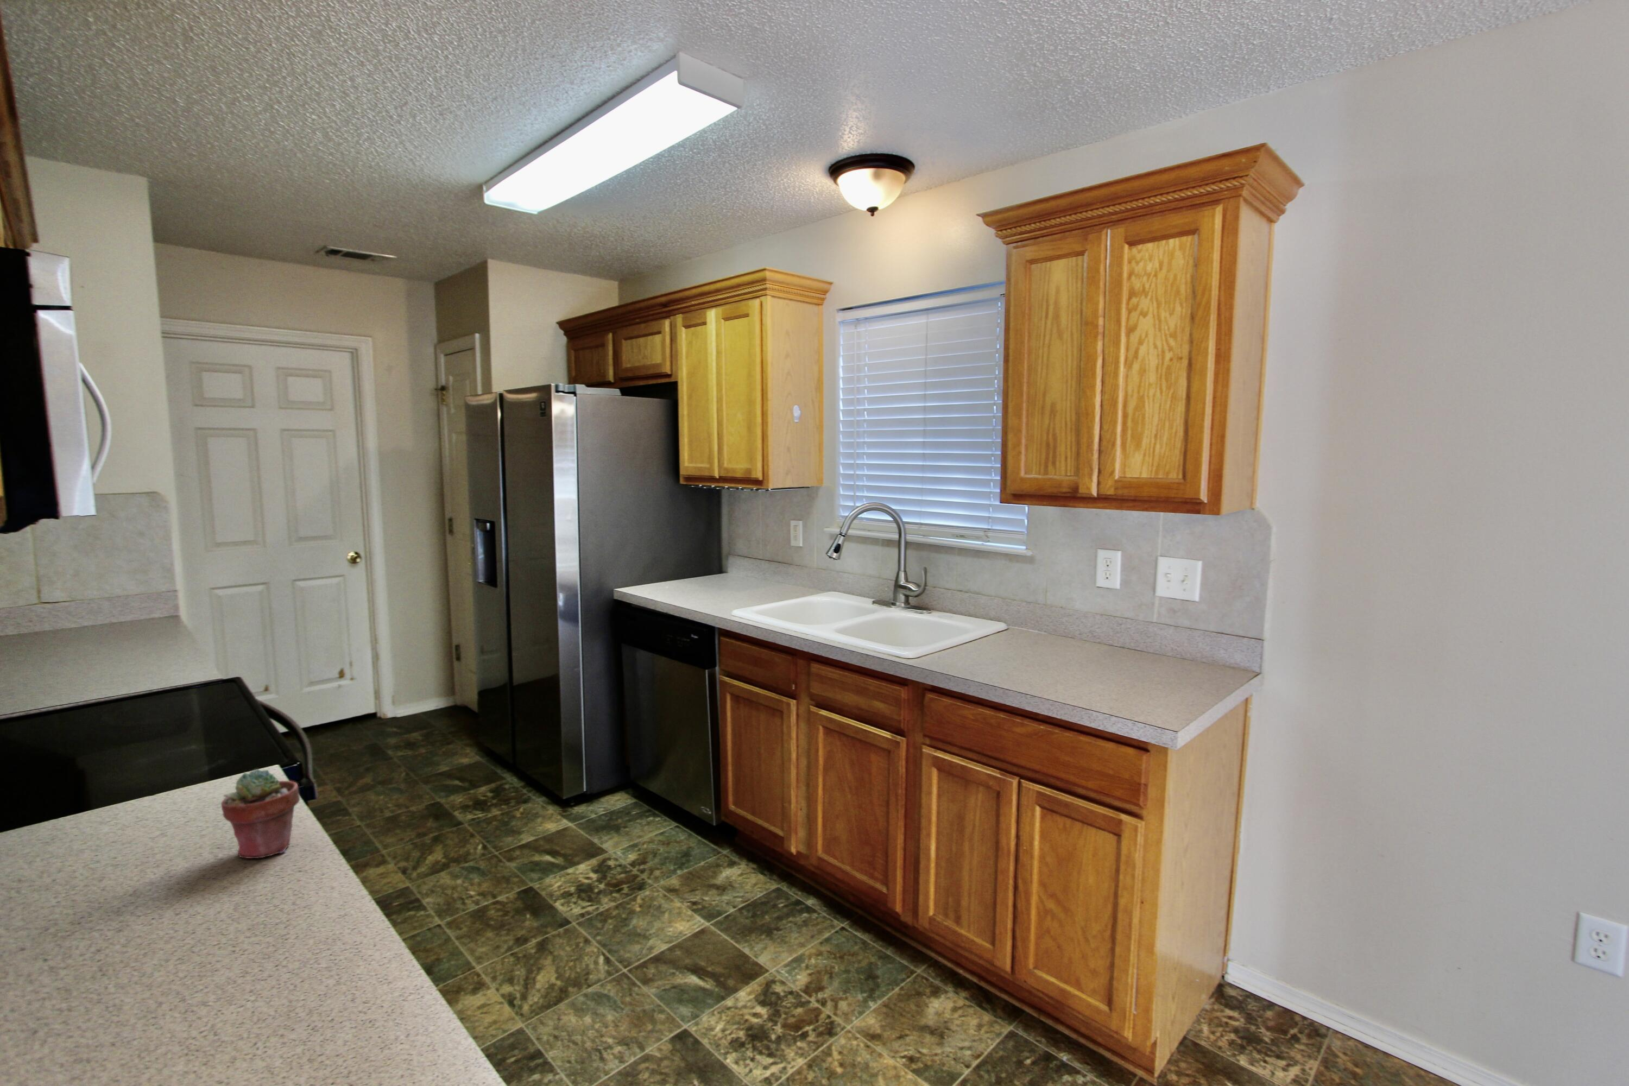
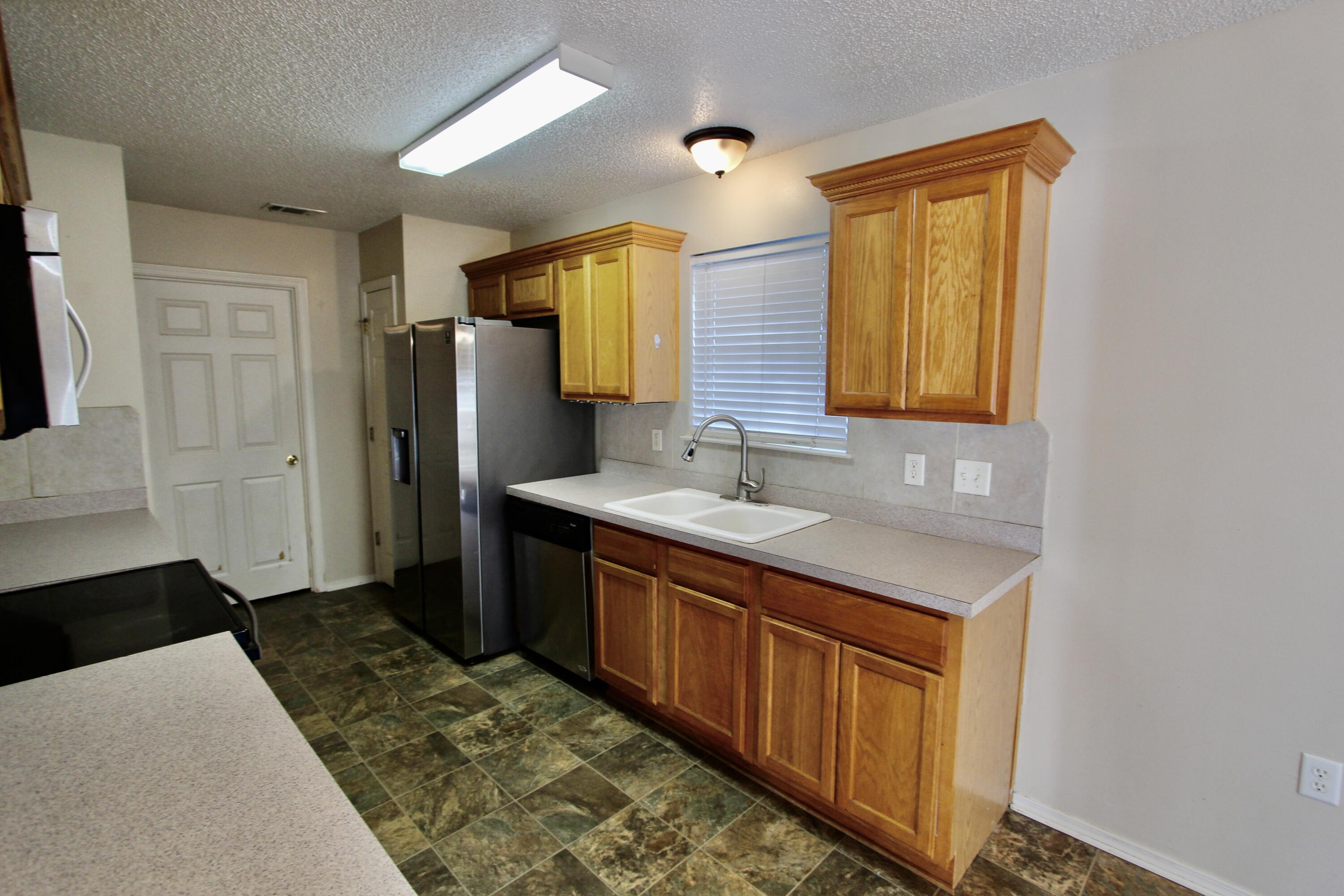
- potted succulent (261, 810)
